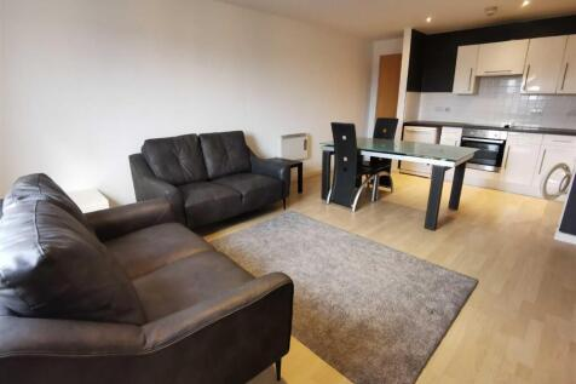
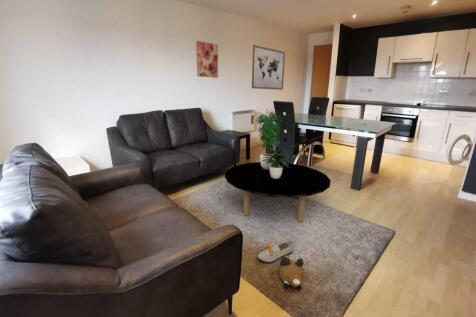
+ wall art (269, 69)
+ plush toy (292, 272)
+ shoe (273, 249)
+ potted plant (271, 141)
+ coffee table (275, 190)
+ wall art (207, 60)
